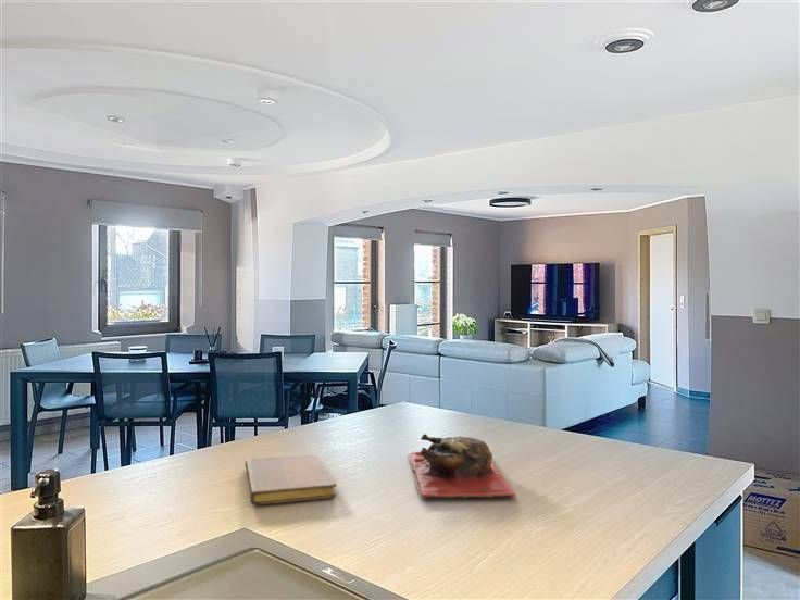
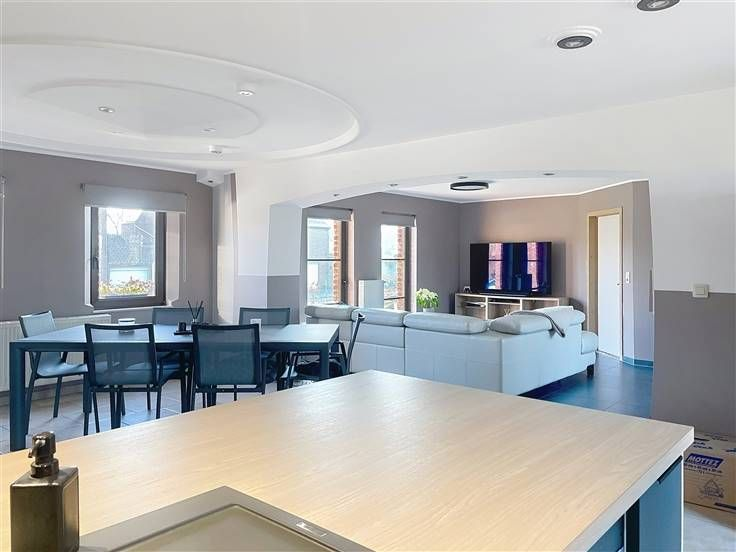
- cutting board (457, 457)
- notebook (287, 476)
